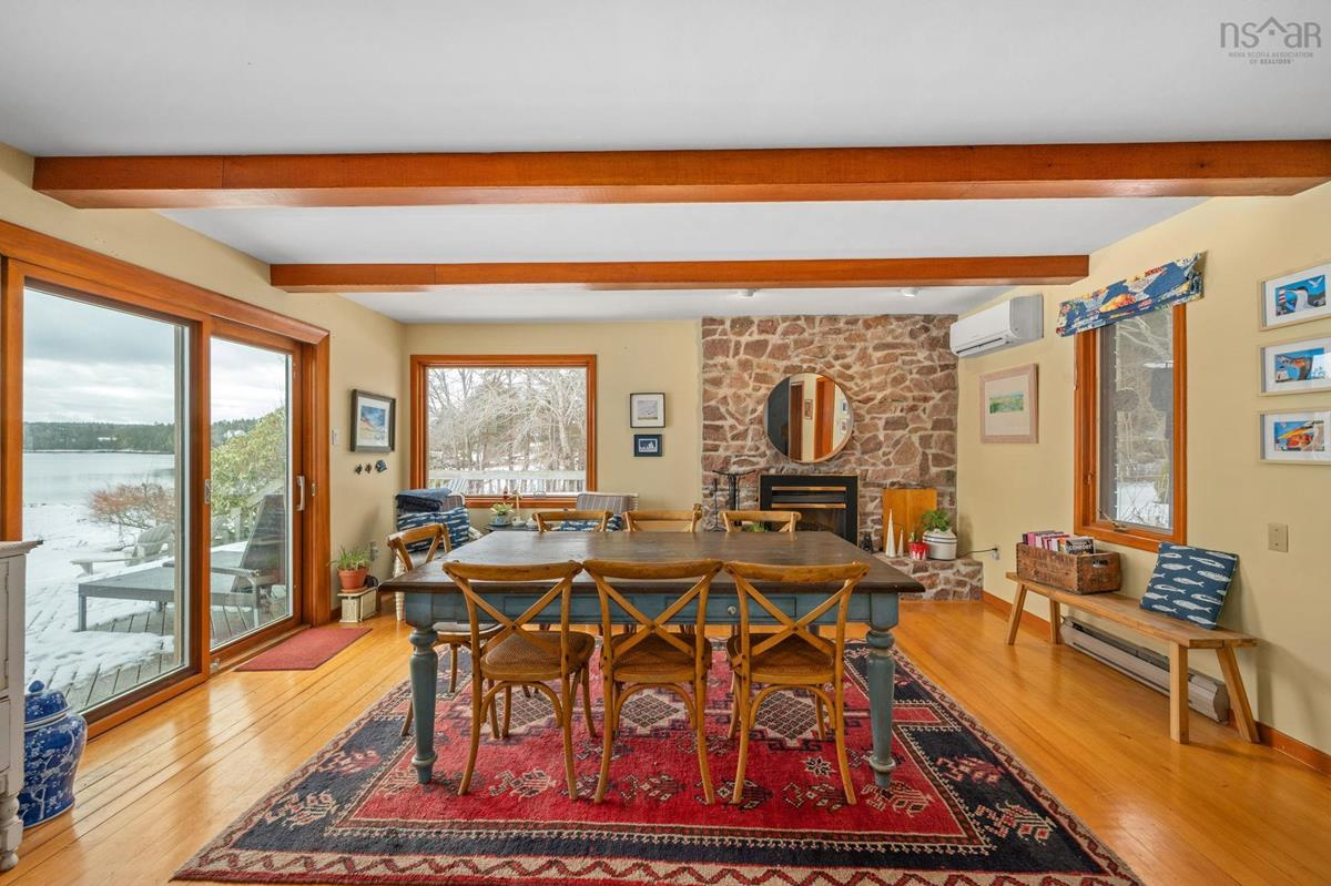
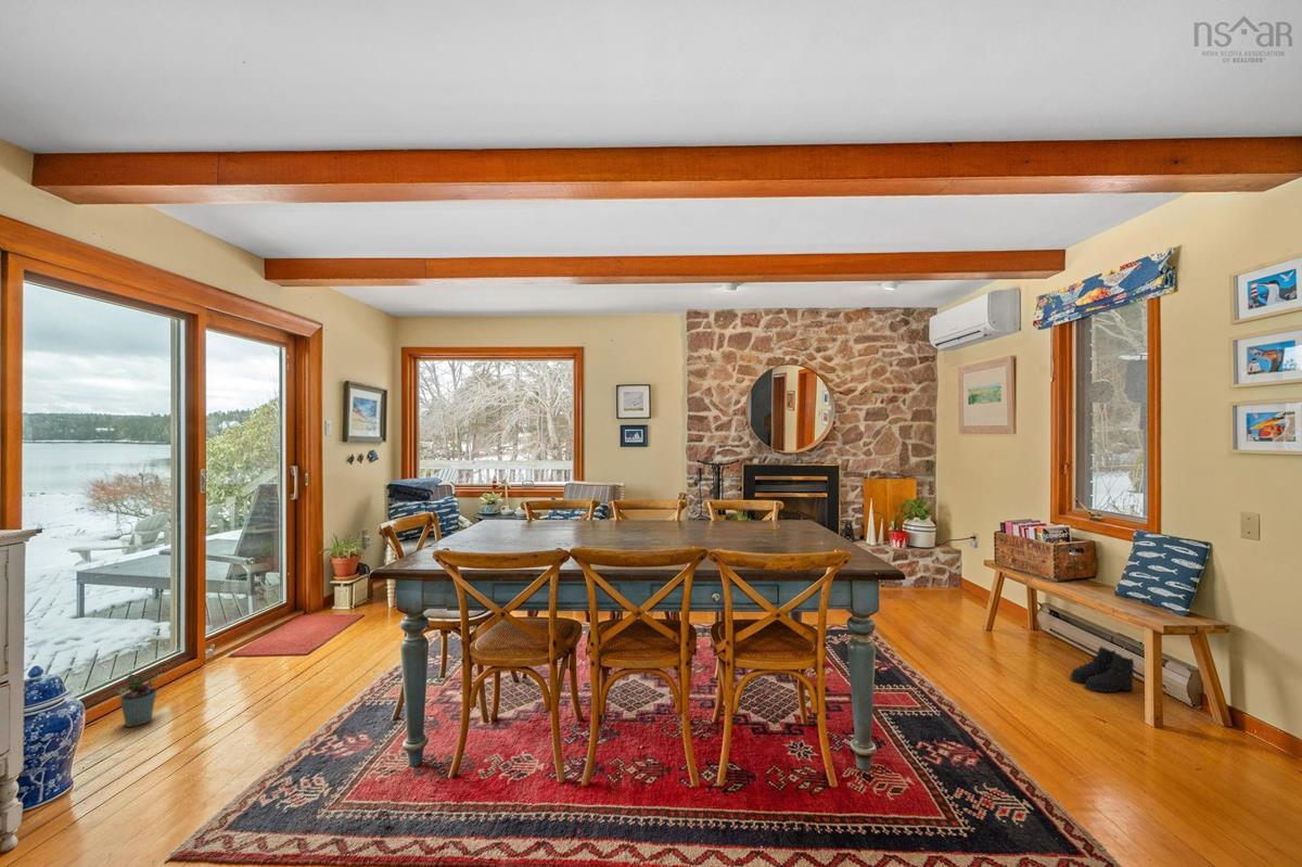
+ potted plant (142, 694)
+ boots (1101, 666)
